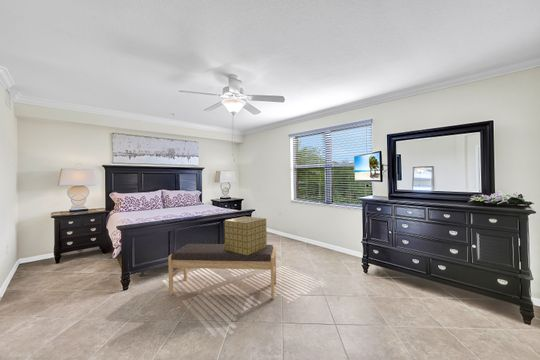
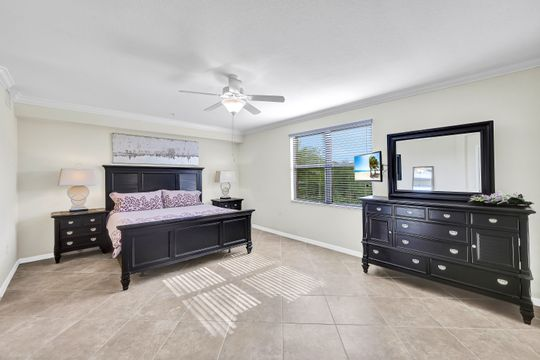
- bench (225, 268)
- decorative box (245, 234)
